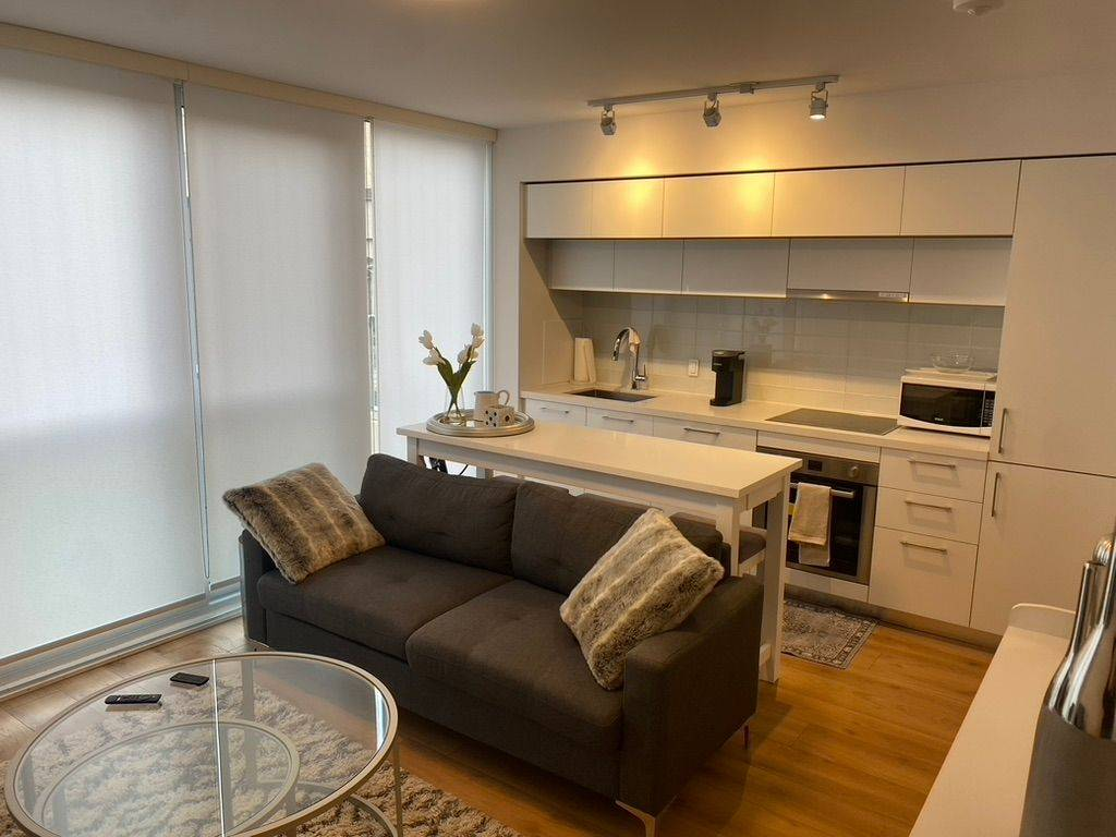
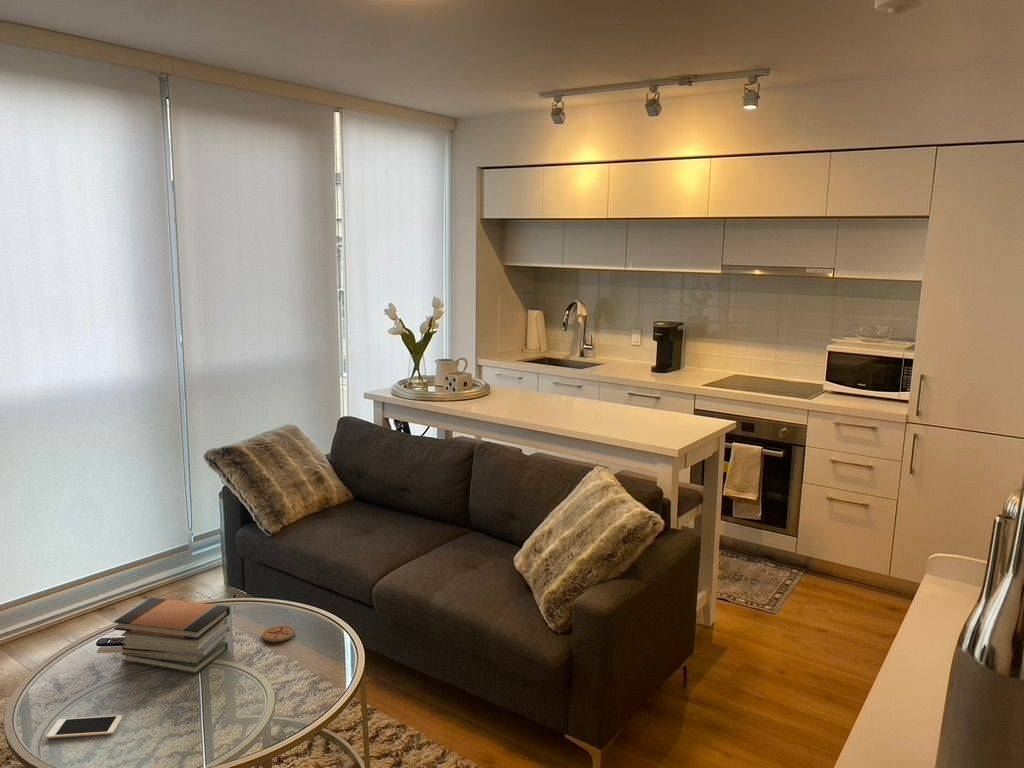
+ coaster (278, 634)
+ book stack (175, 634)
+ cell phone (85, 726)
